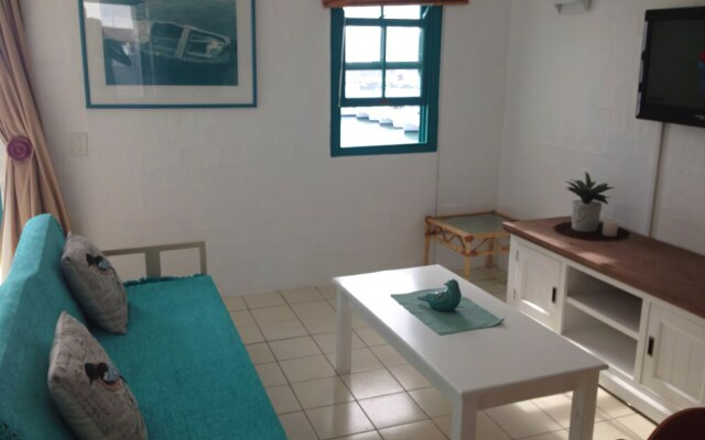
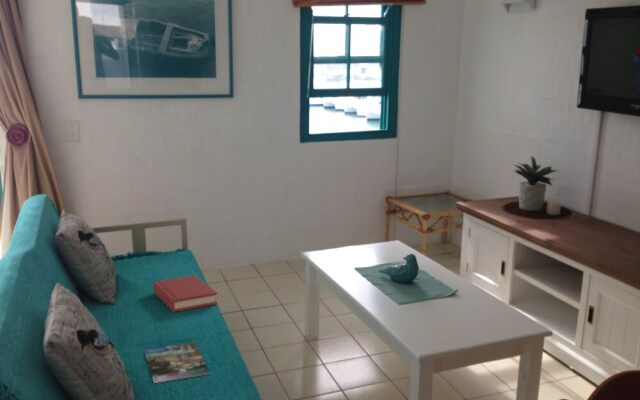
+ hardback book (184, 292)
+ magazine (175, 361)
